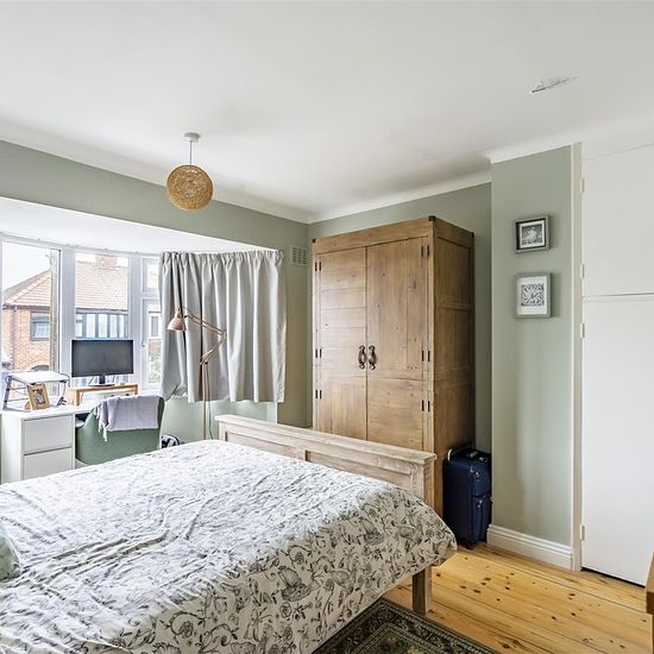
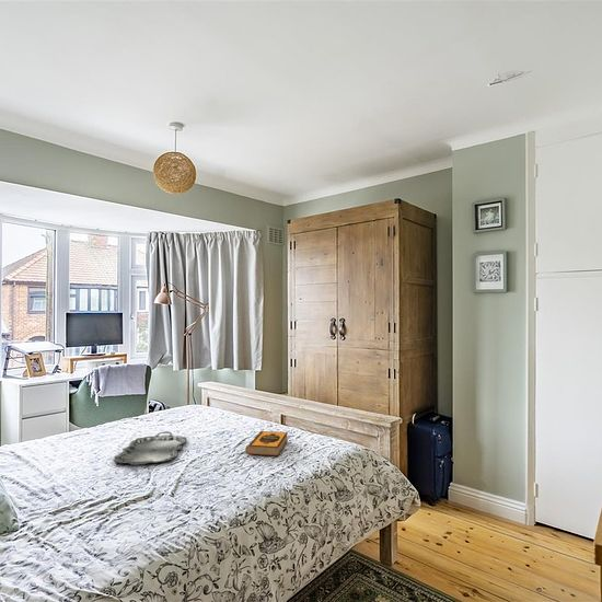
+ serving tray (152, 448)
+ hardback book (267, 442)
